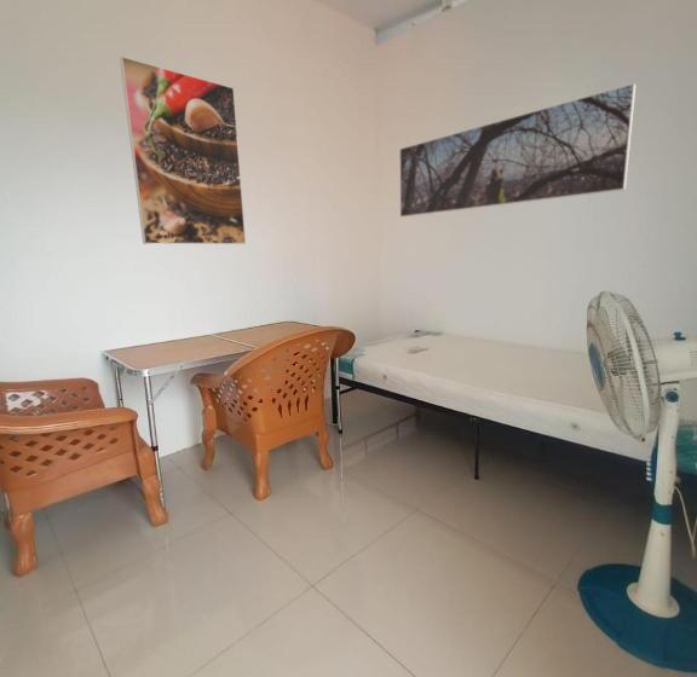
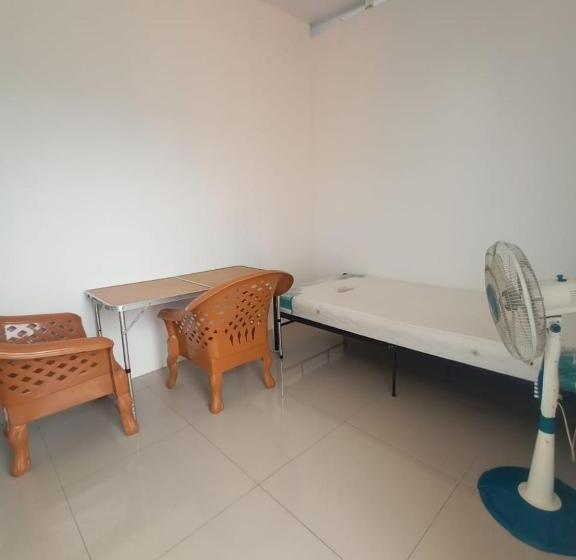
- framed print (491, 164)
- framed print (190, 162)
